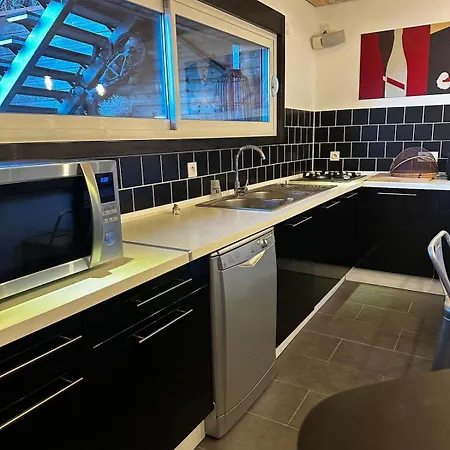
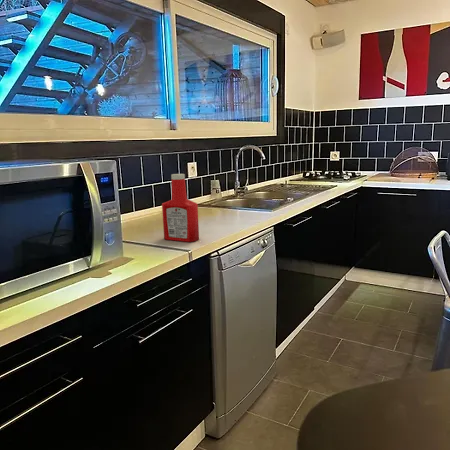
+ soap bottle (179, 207)
